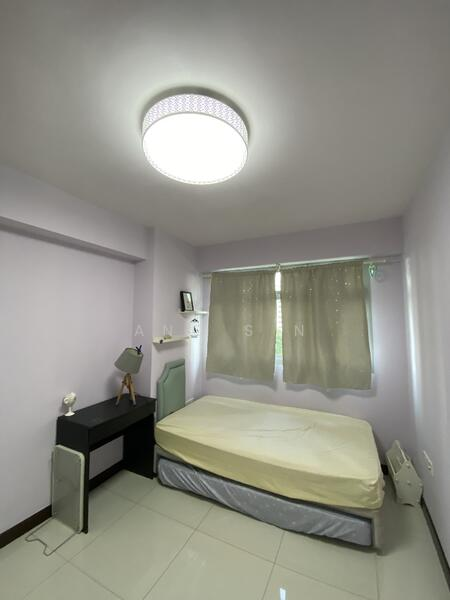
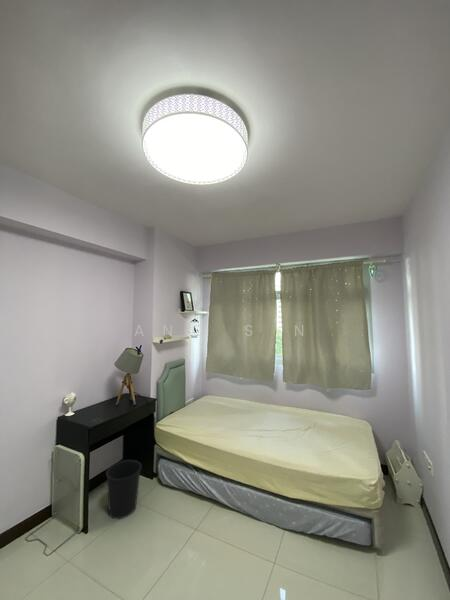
+ wastebasket (123, 489)
